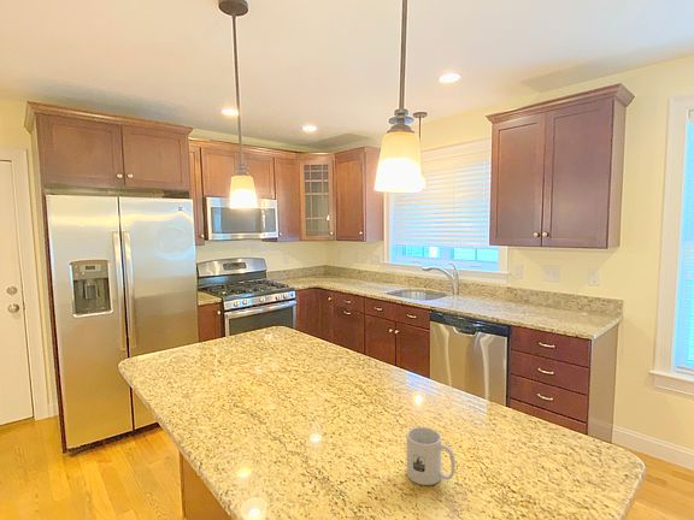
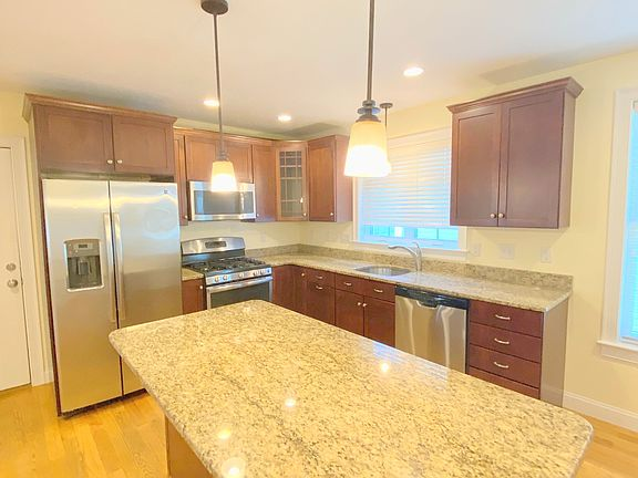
- mug (430, 456)
